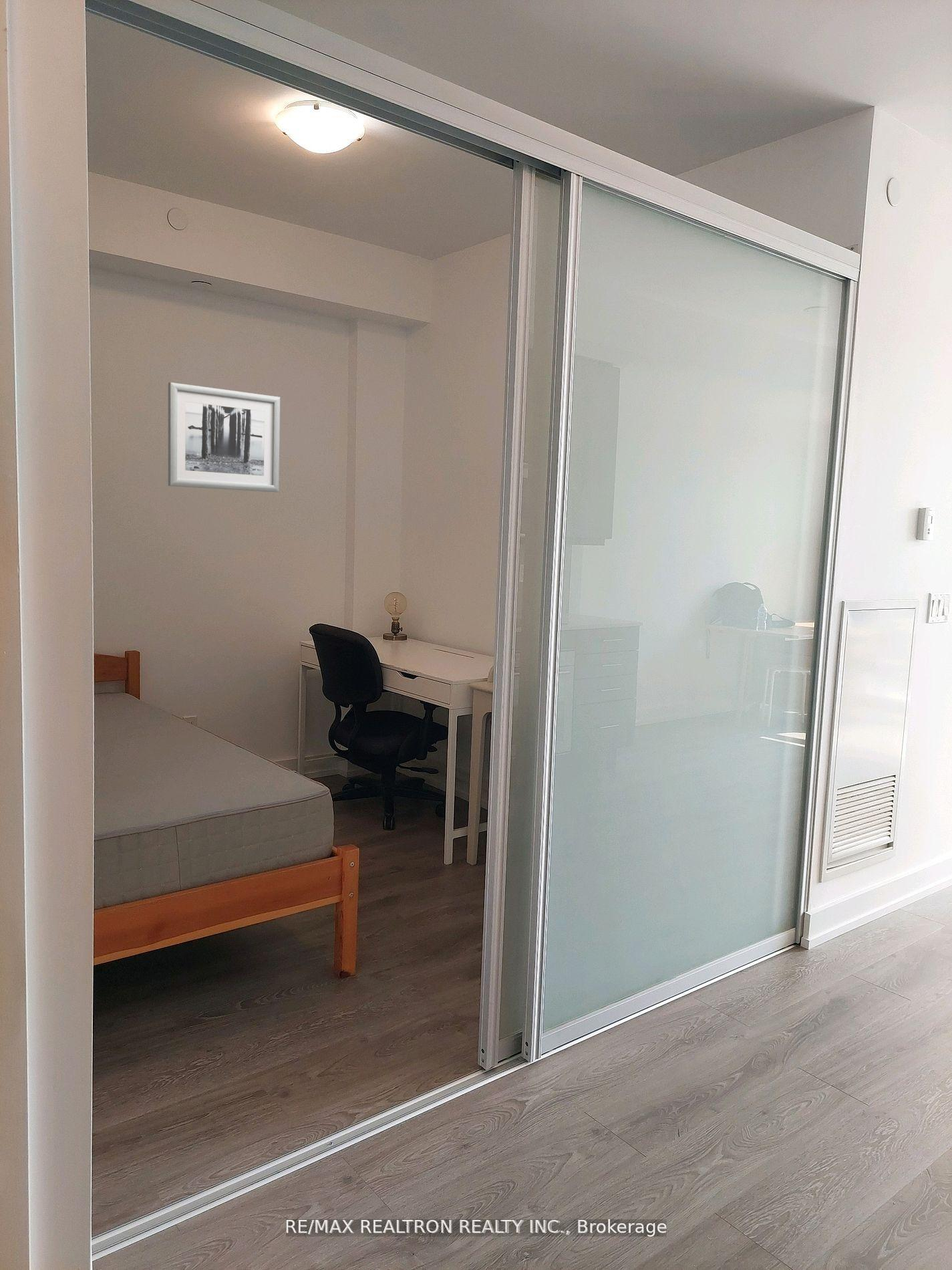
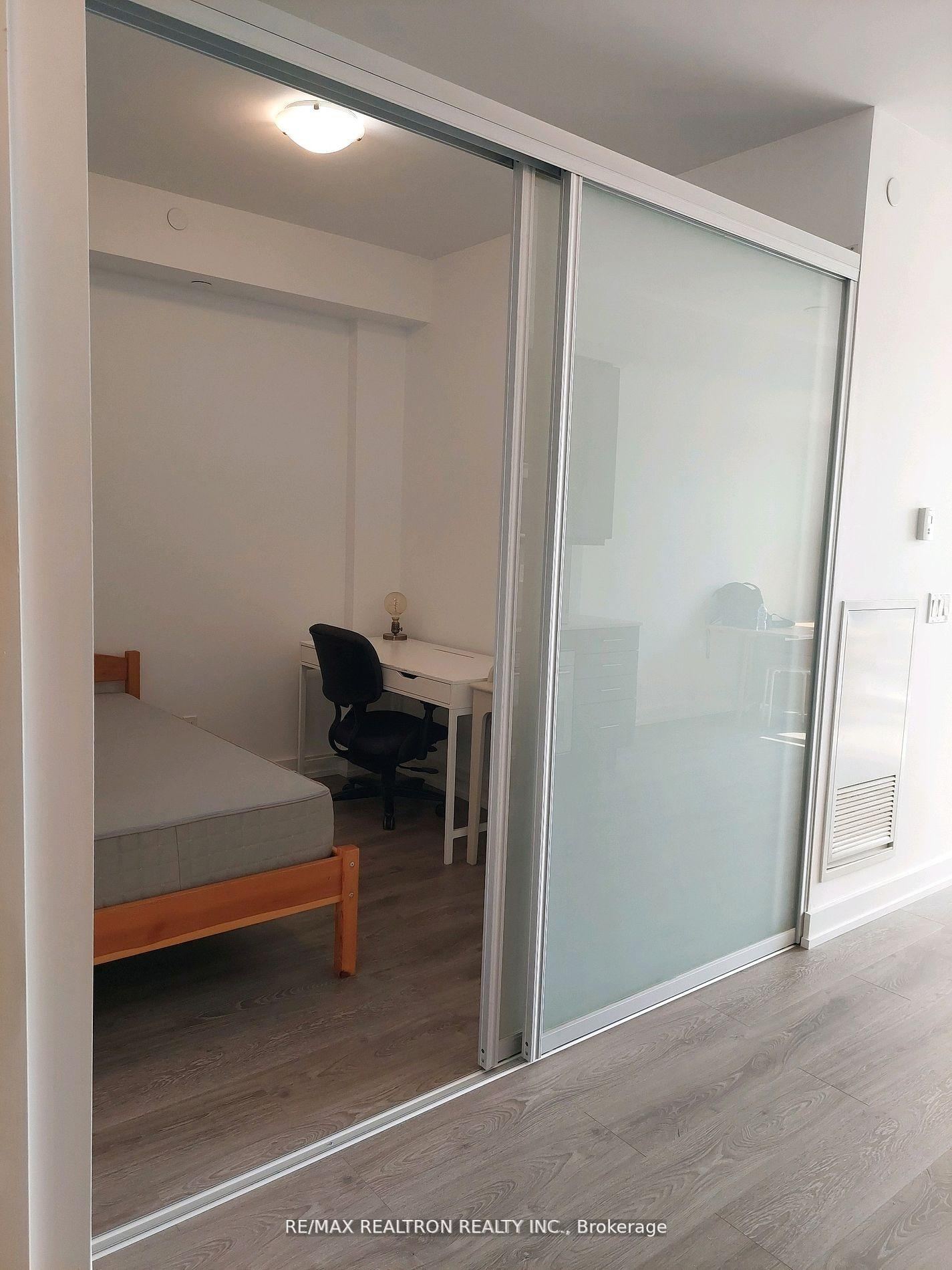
- wall art (226, 440)
